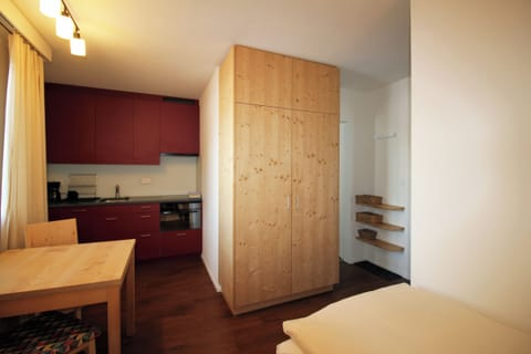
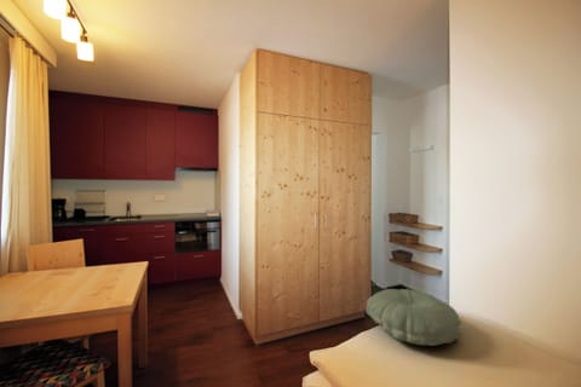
+ pillow (412, 312)
